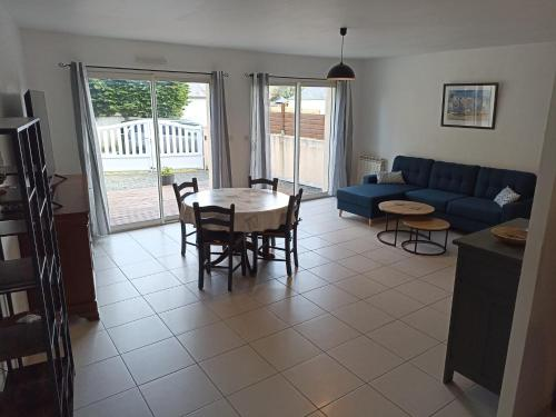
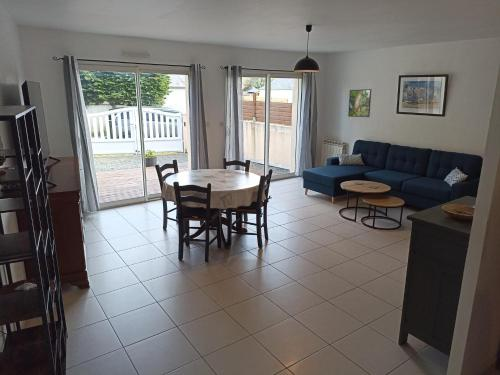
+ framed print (359, 103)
